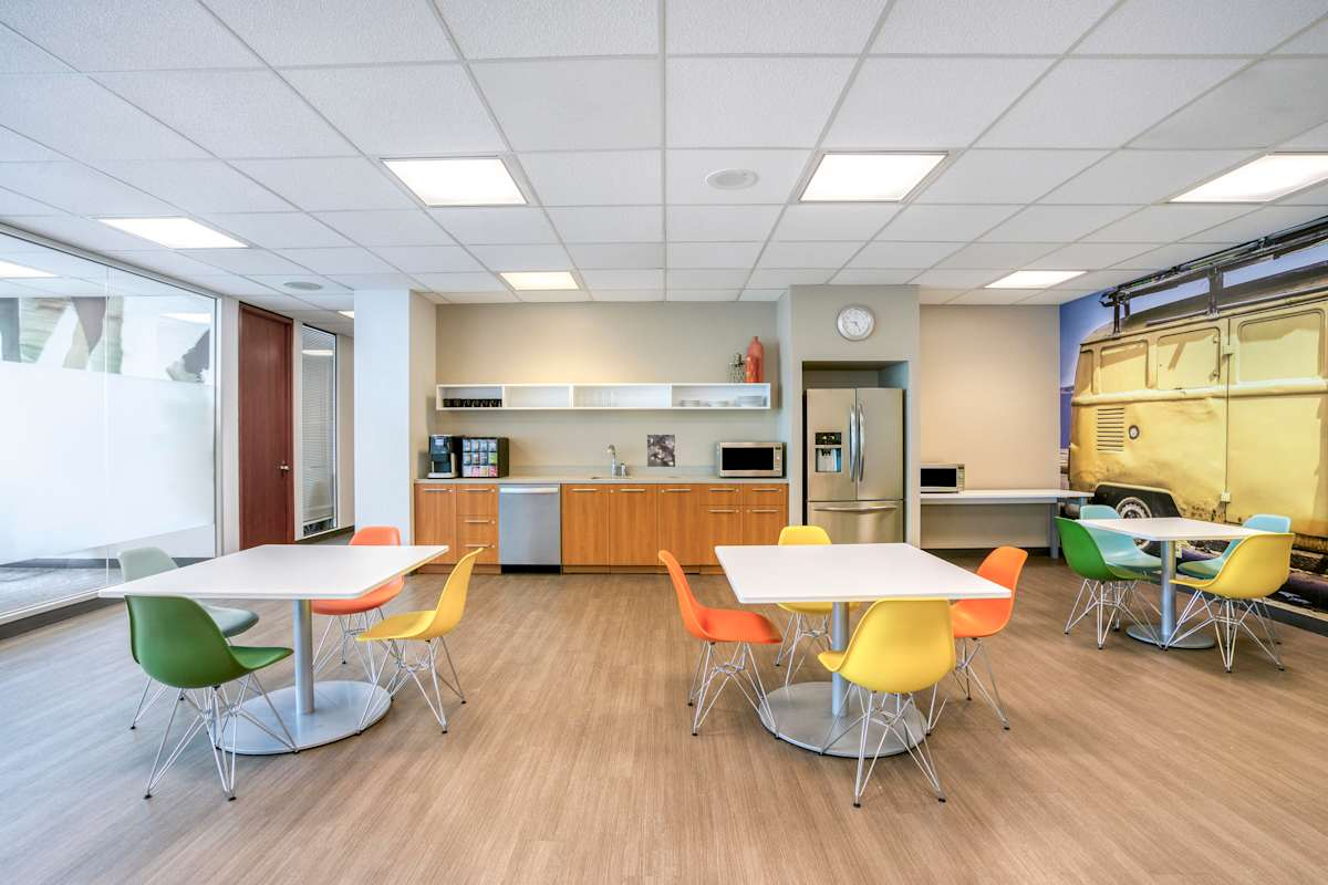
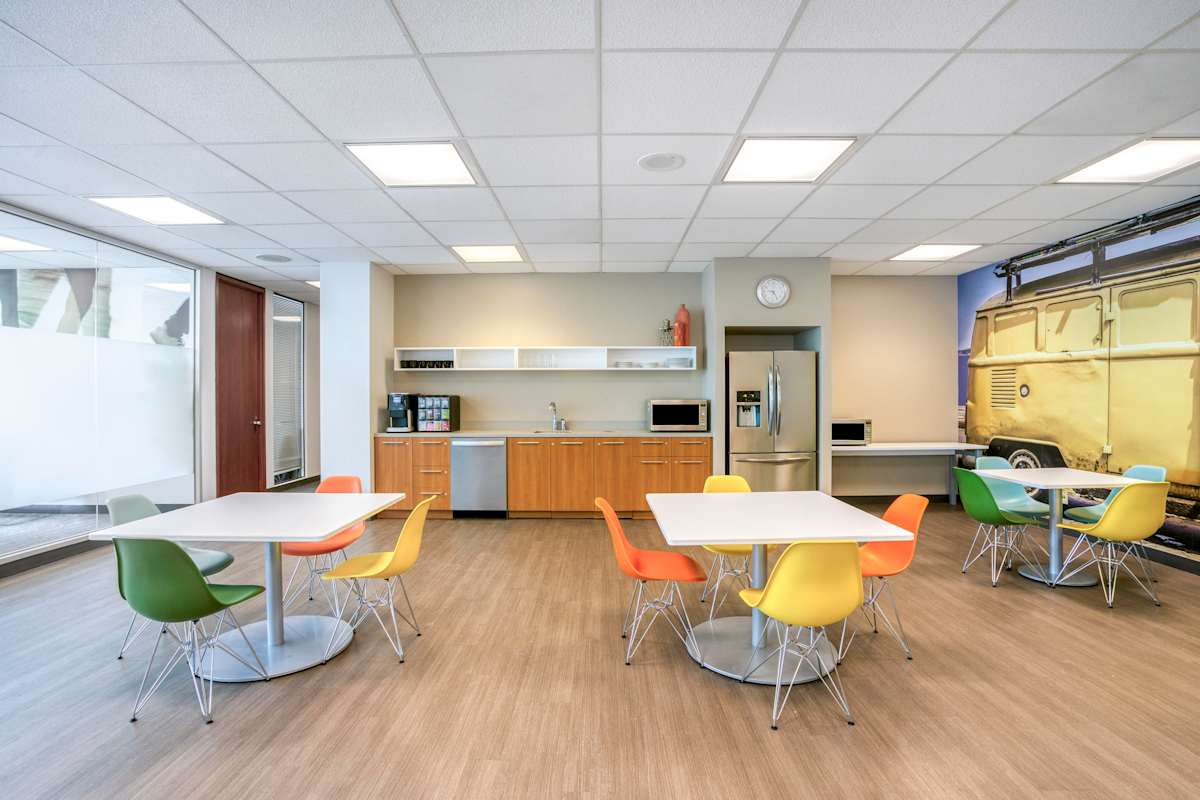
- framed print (661, 450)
